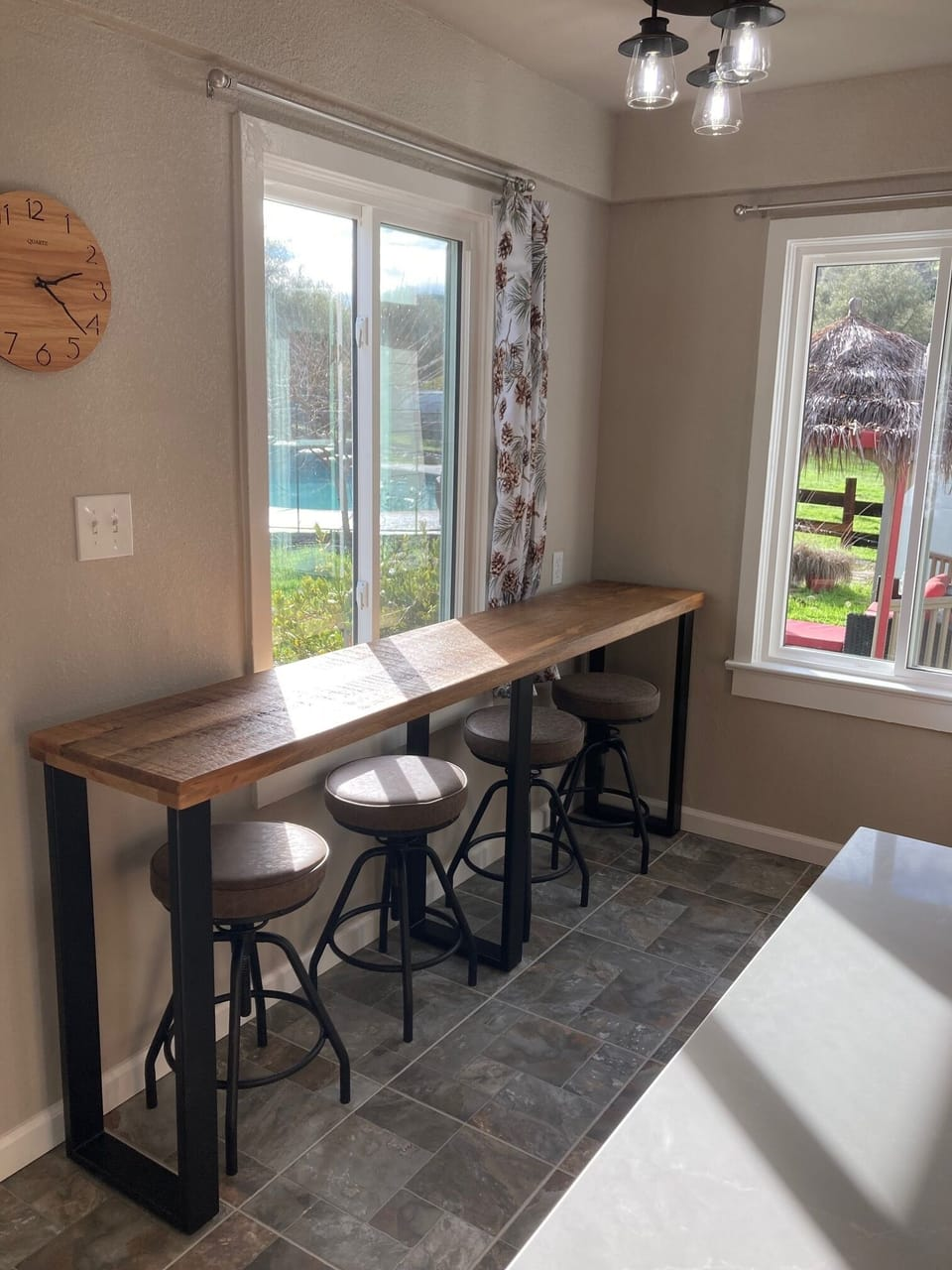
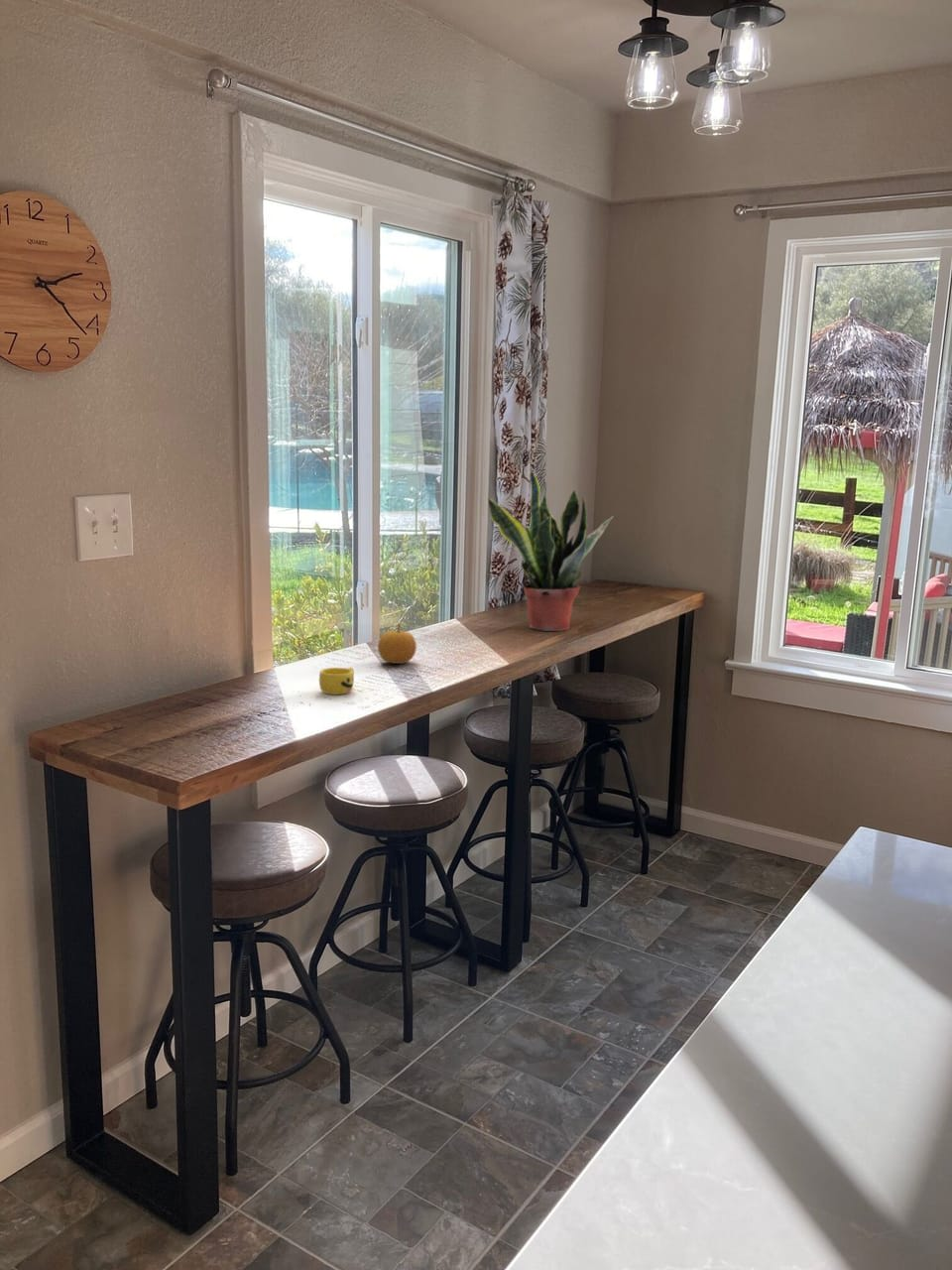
+ cup (339, 680)
+ fruit (397, 643)
+ potted plant (546, 551)
